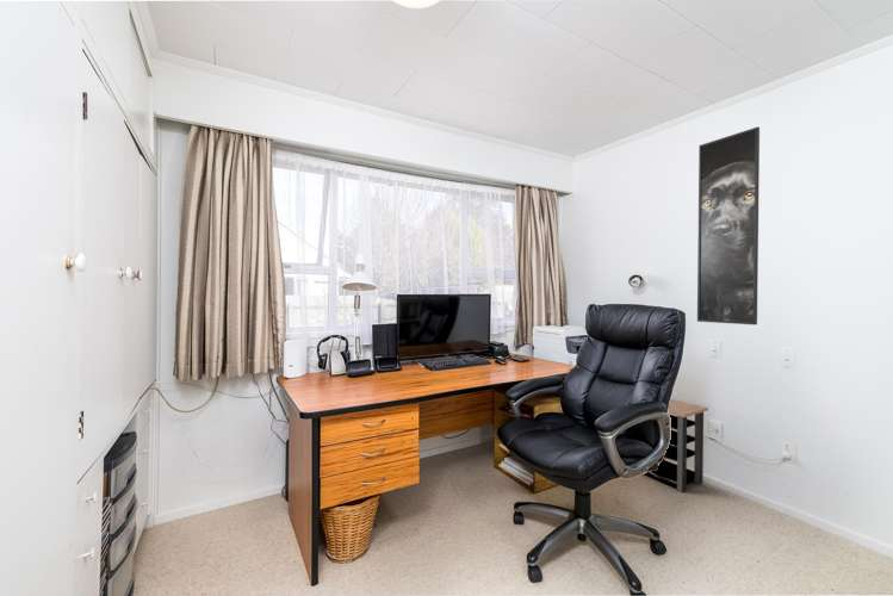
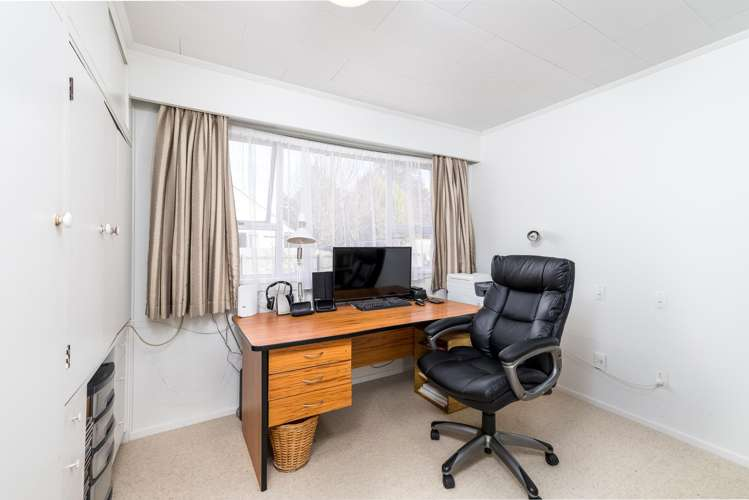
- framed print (726, 230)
- side table (671, 441)
